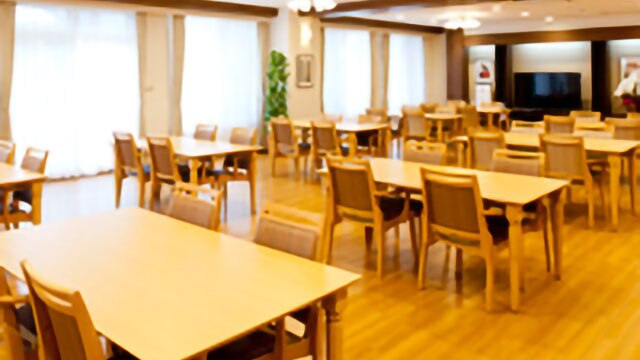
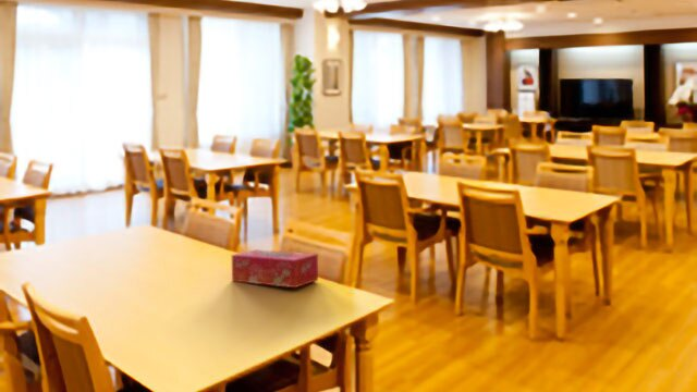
+ tissue box (274, 267)
